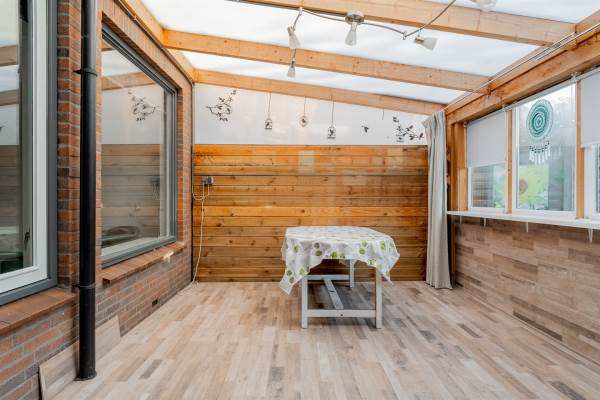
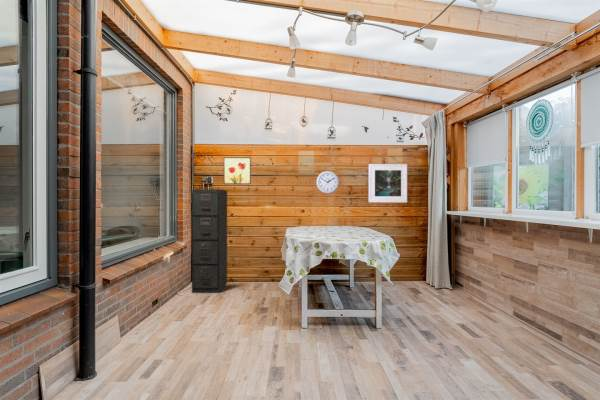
+ wall art (237, 170)
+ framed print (387, 183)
+ wall clock (327, 182)
+ filing cabinet (210, 239)
